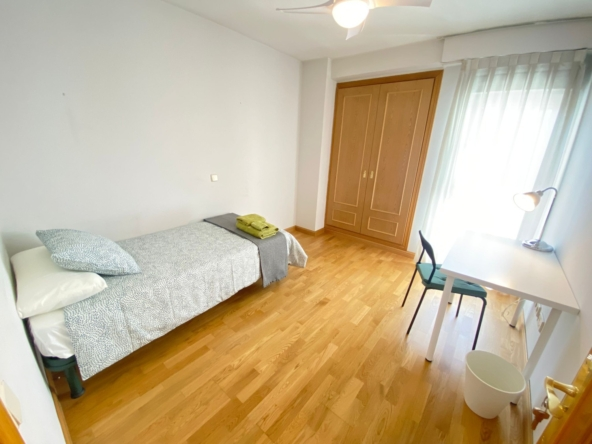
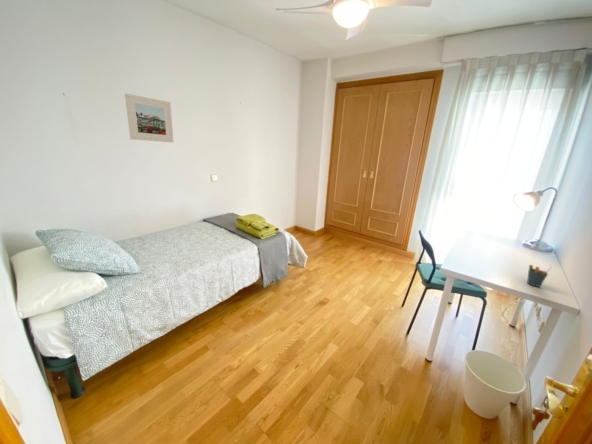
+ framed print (151, 120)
+ pen holder (537, 274)
